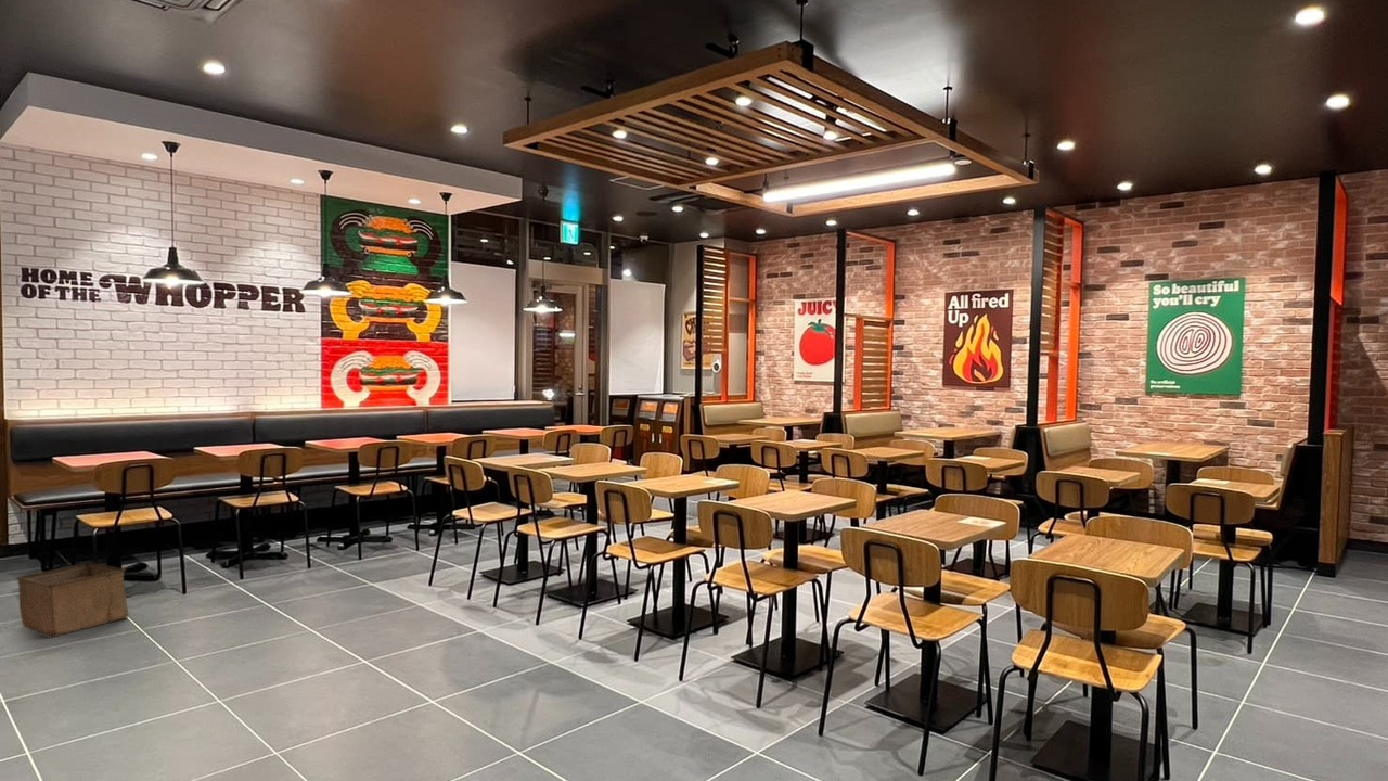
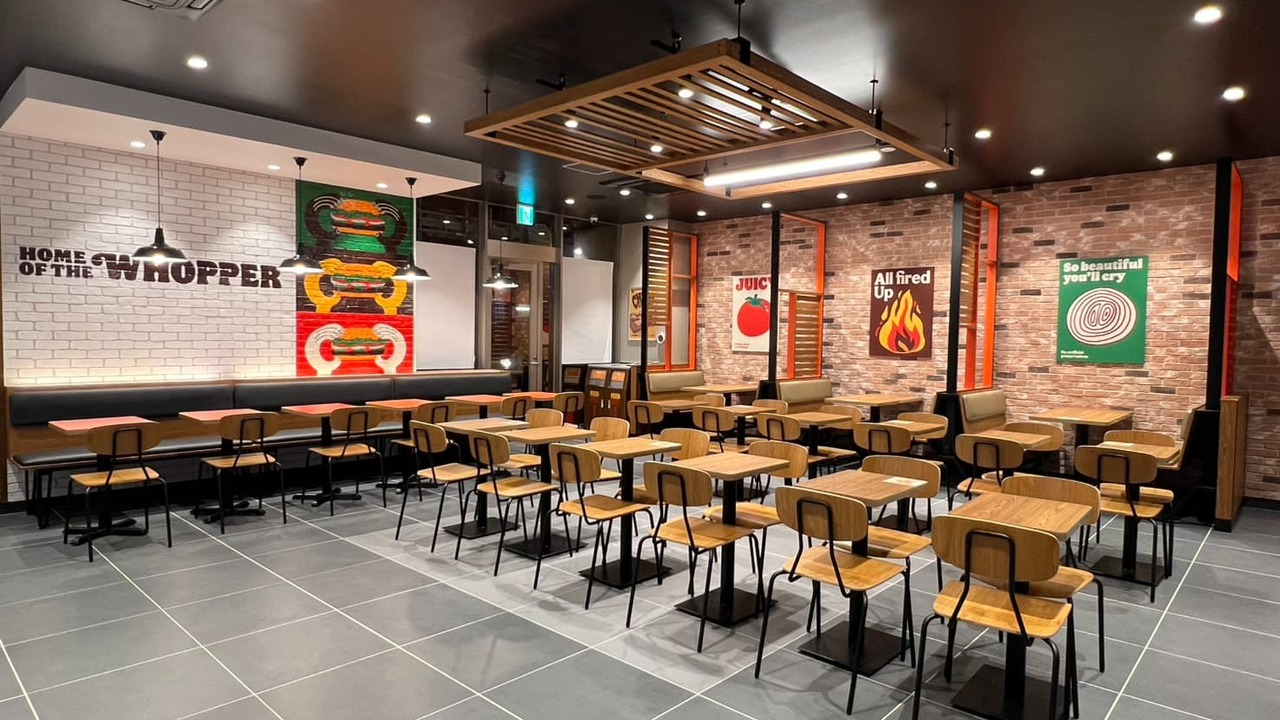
- storage bin (74, 597)
